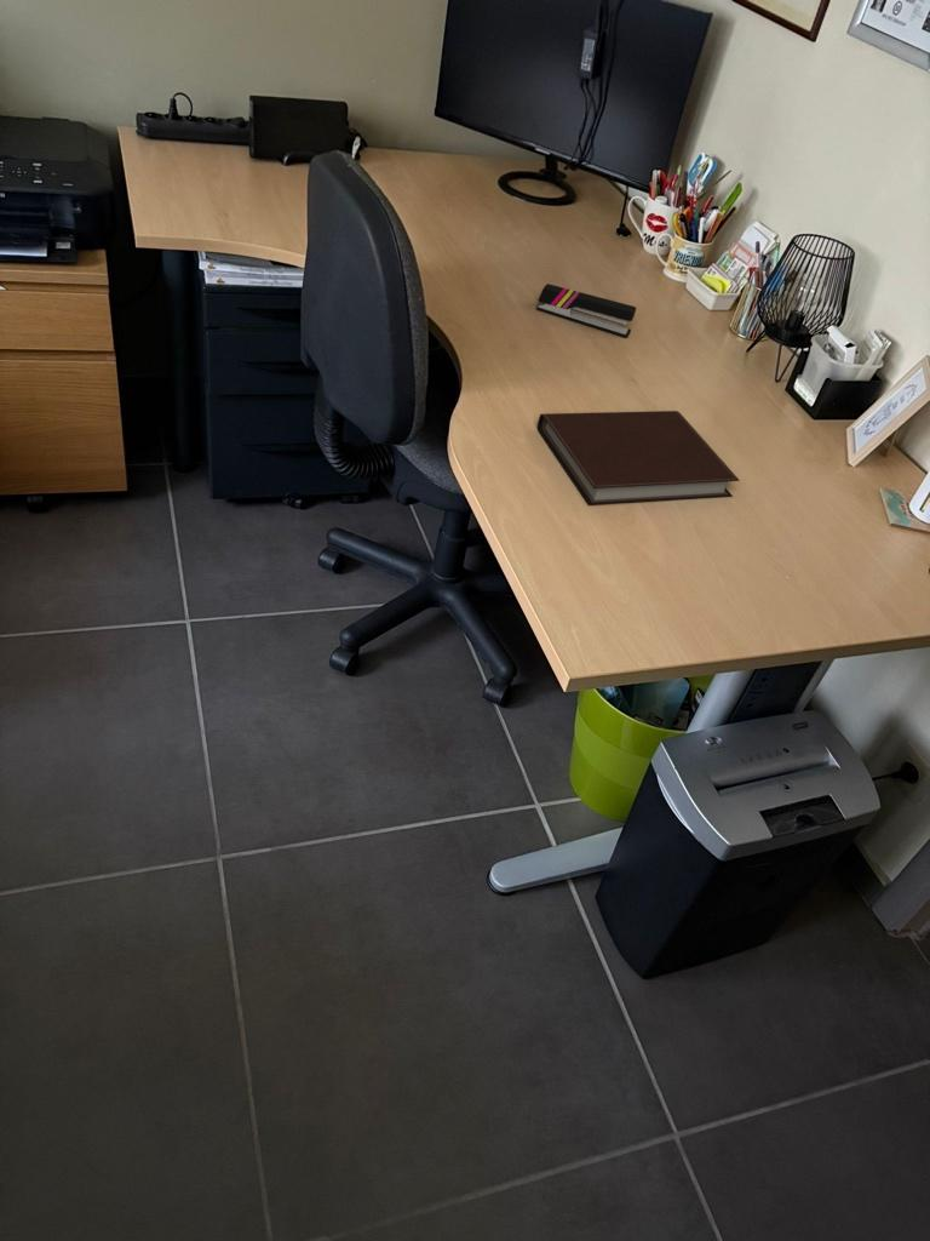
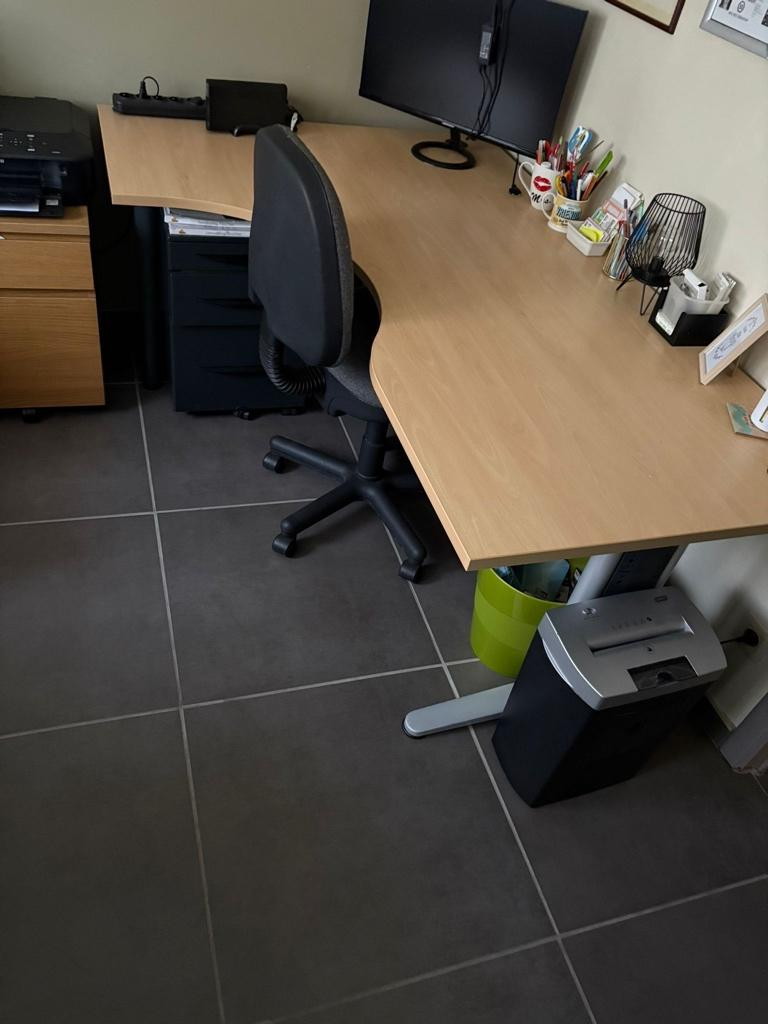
- notebook (635, 453)
- stapler (586, 308)
